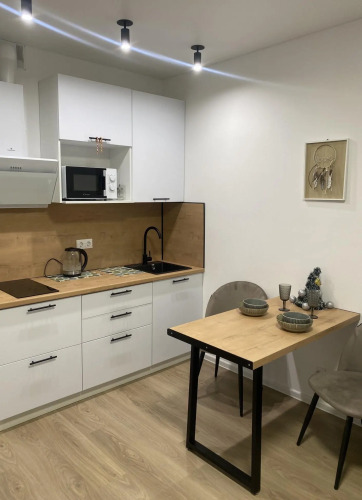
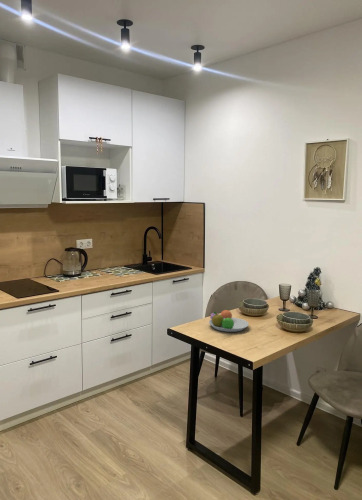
+ fruit bowl (227, 319)
